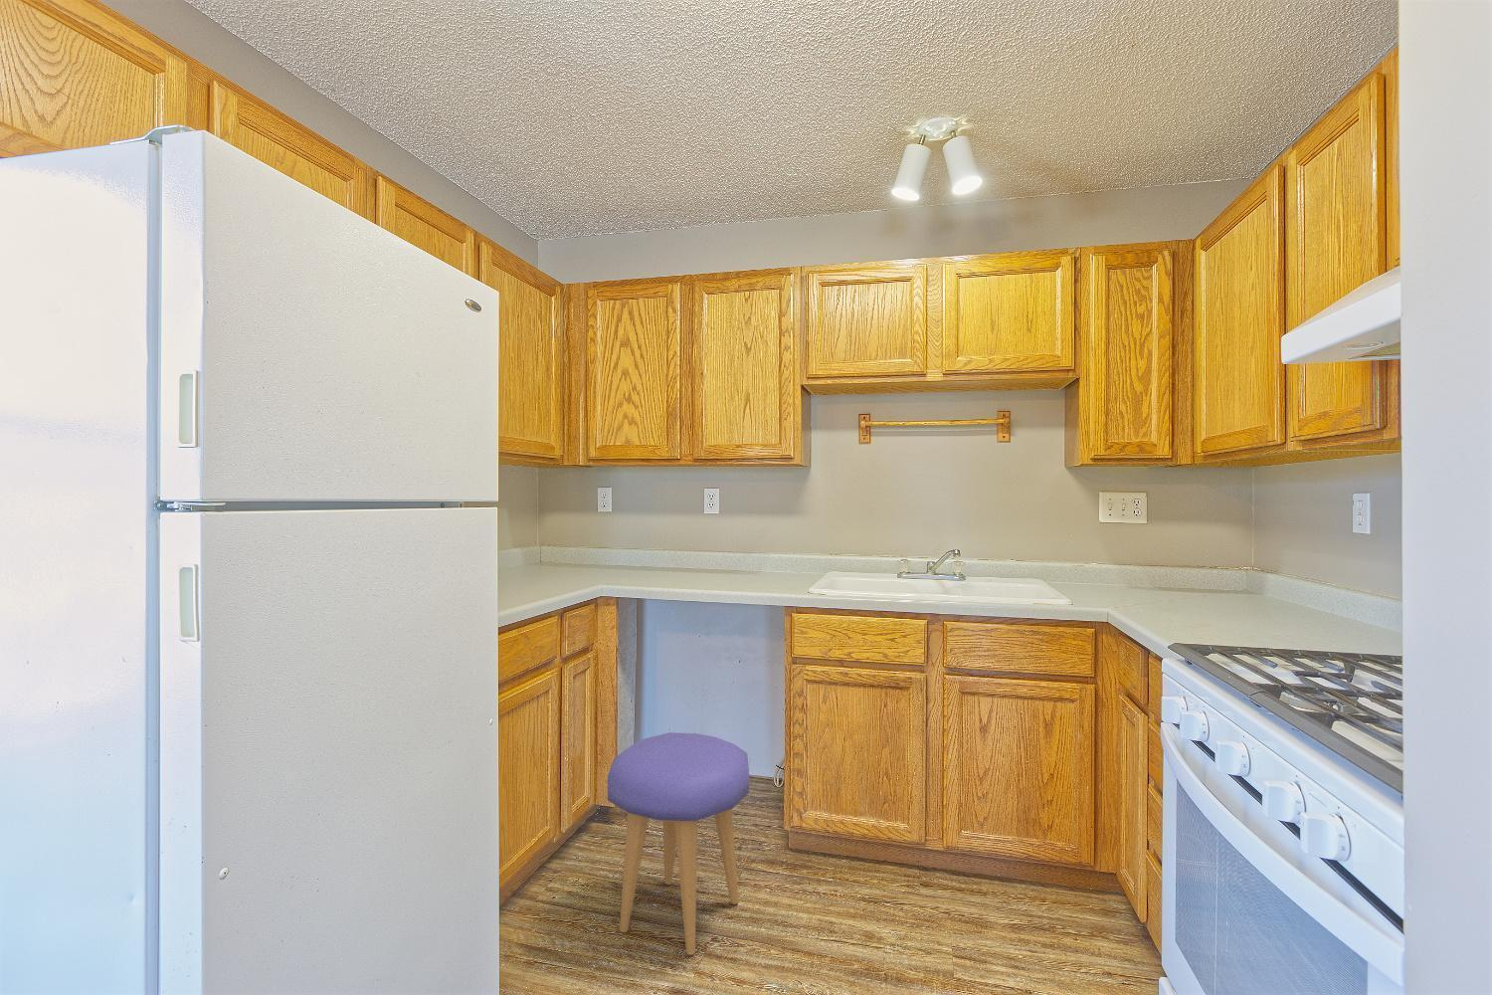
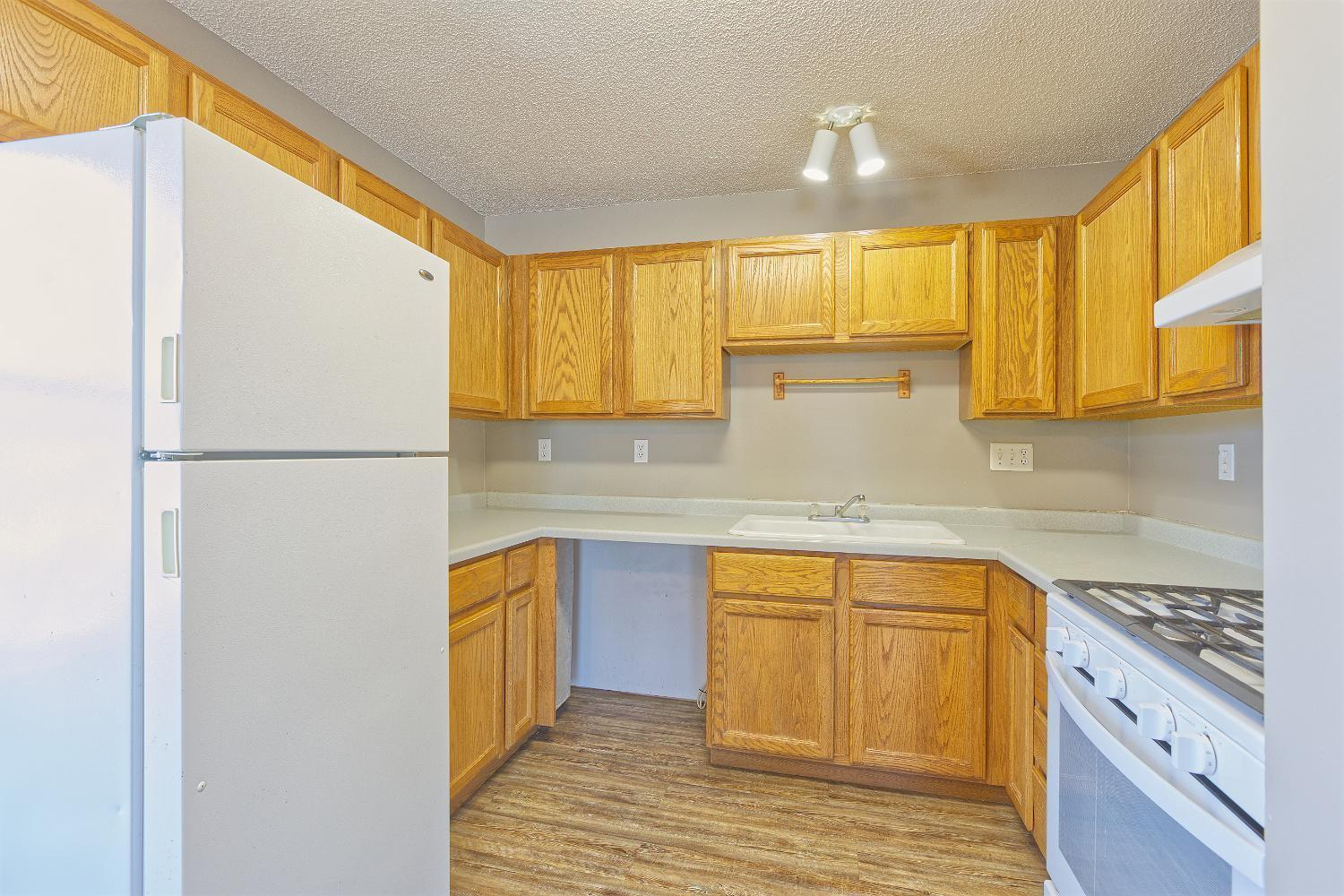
- stool (679, 834)
